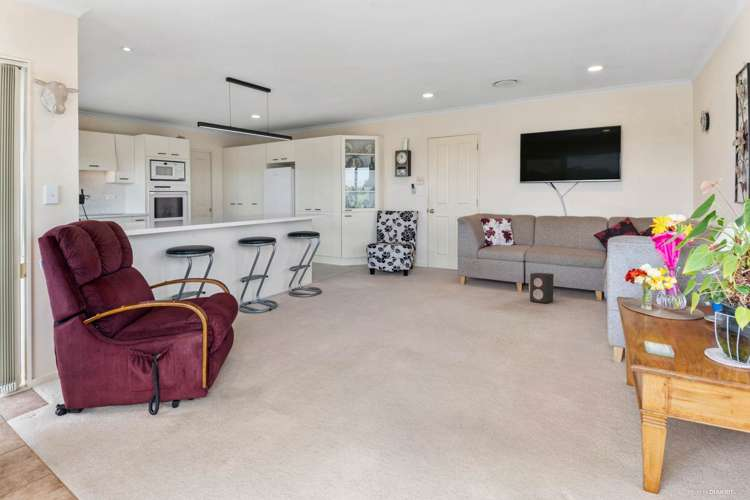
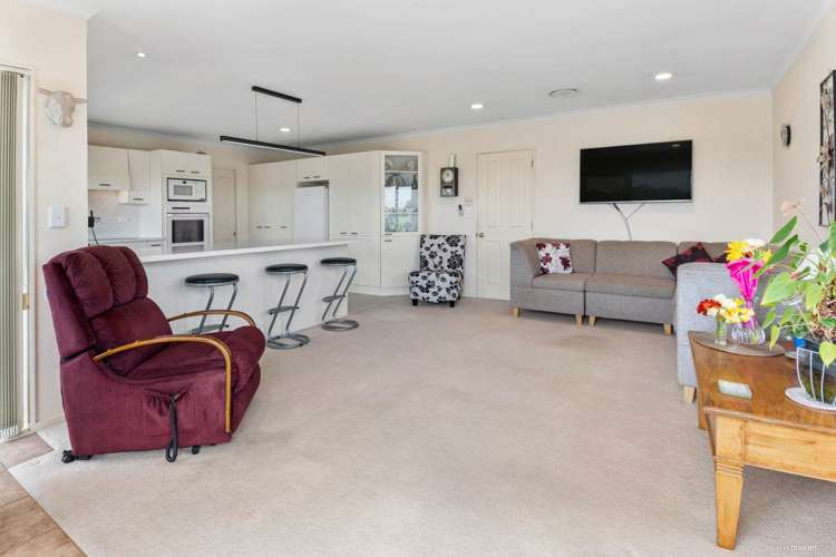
- speaker (541, 287)
